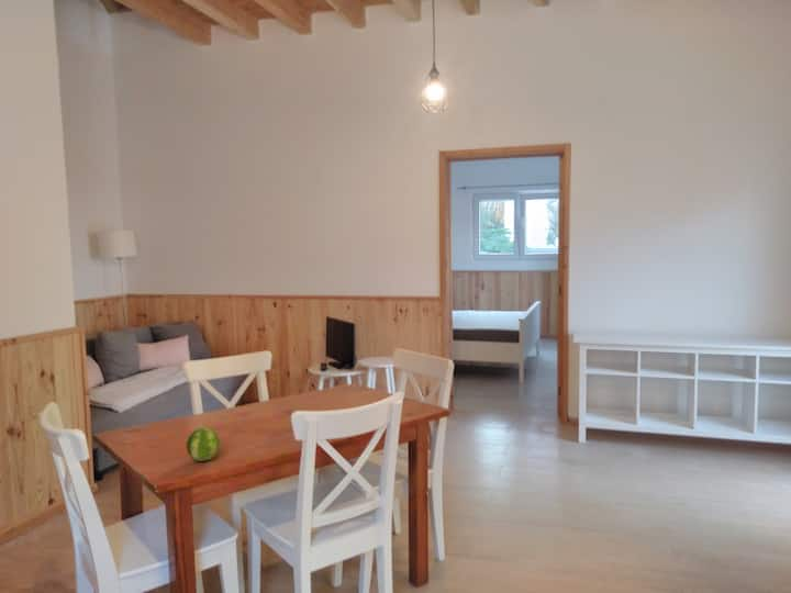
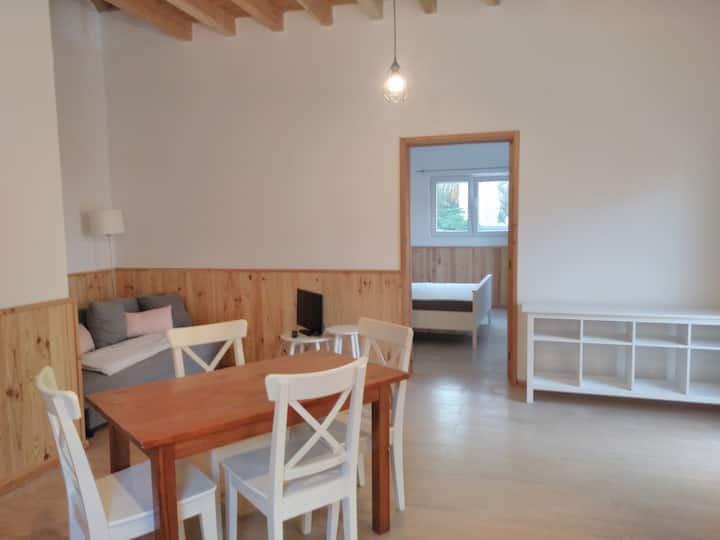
- fruit (203, 444)
